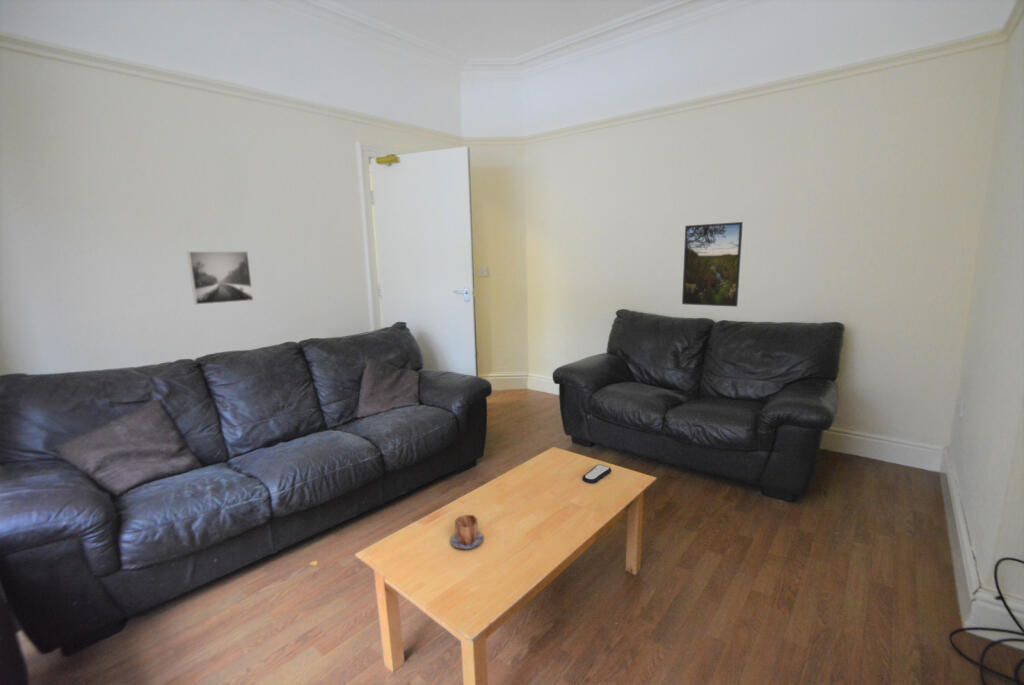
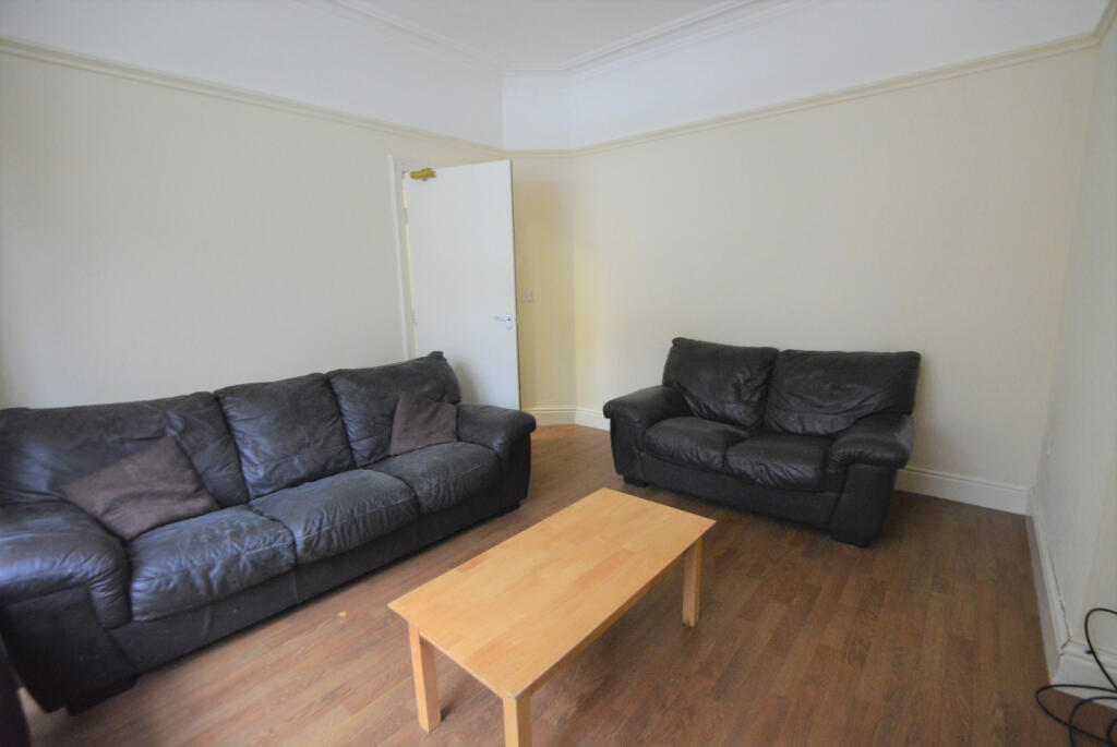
- remote control (596, 473)
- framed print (221, 277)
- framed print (710, 265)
- mug (467, 530)
